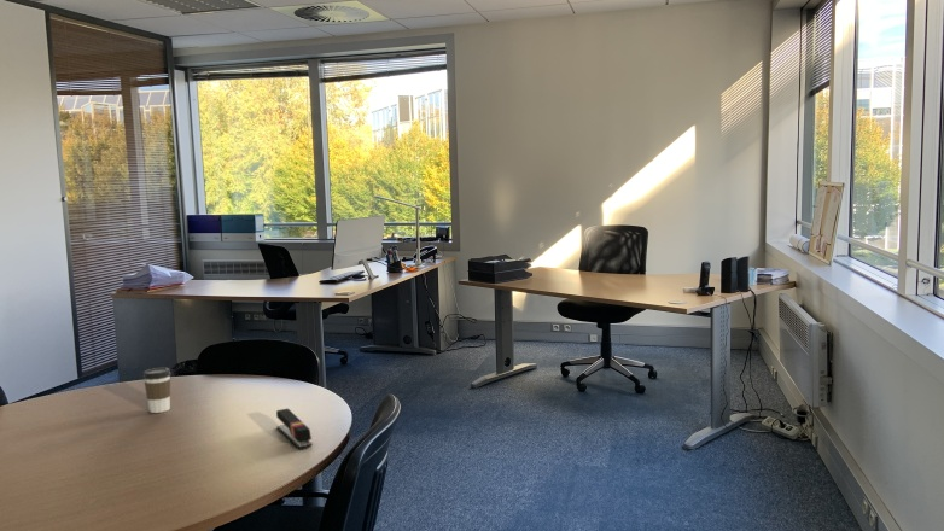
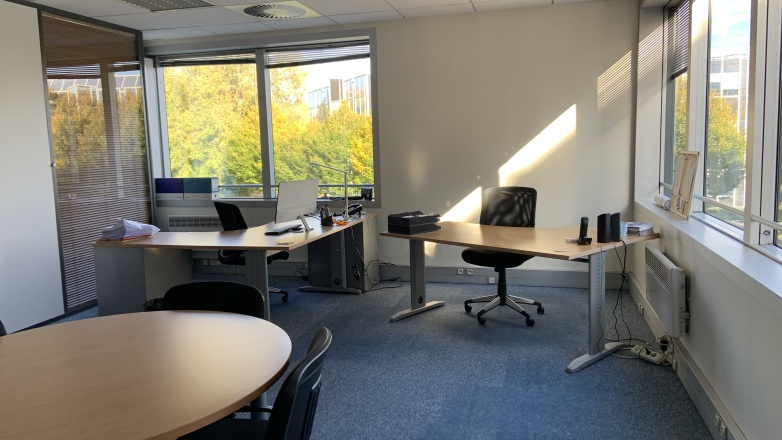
- coffee cup (158, 390)
- stapler (293, 427)
